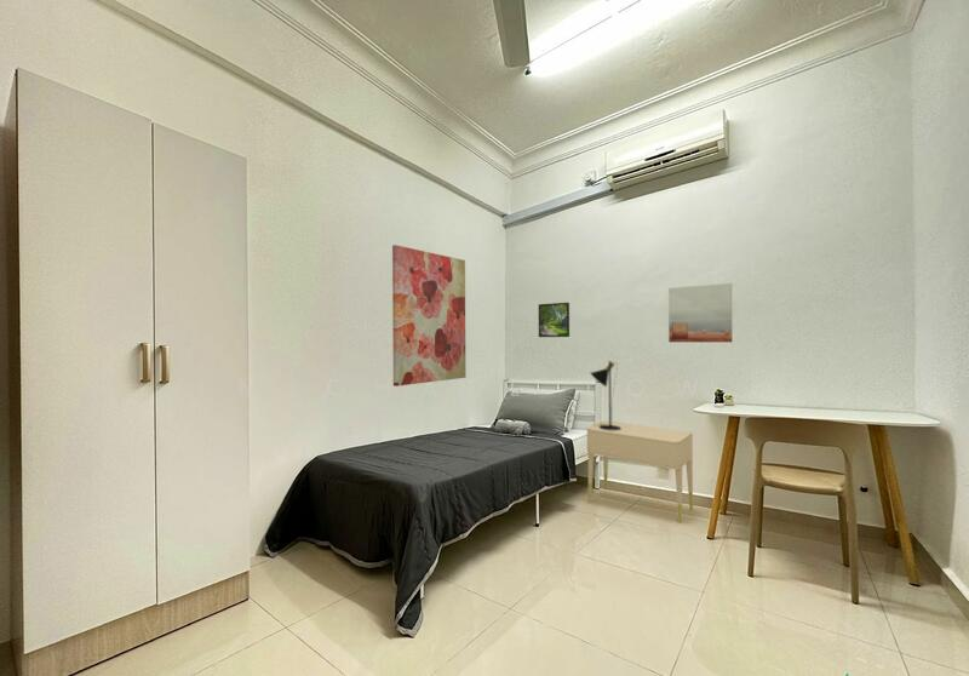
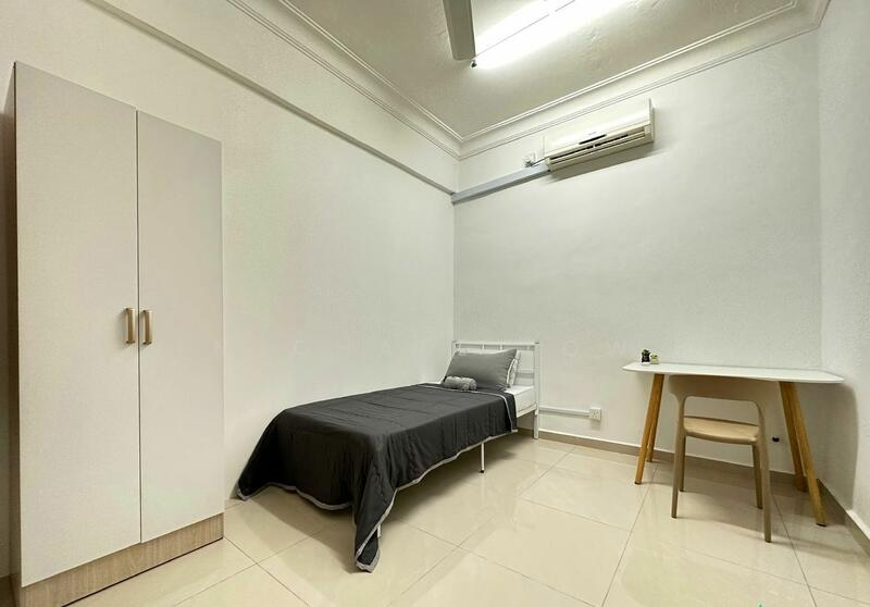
- wall art (699, 314)
- wall art (432, 317)
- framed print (554, 320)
- nightstand (637, 462)
- table lamp (609, 394)
